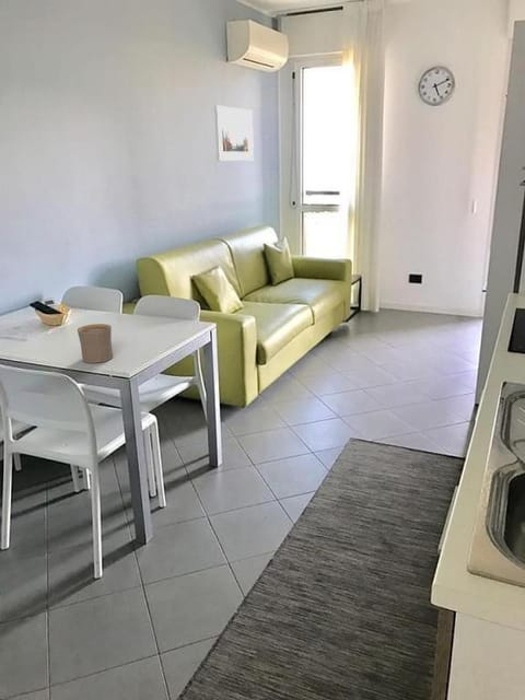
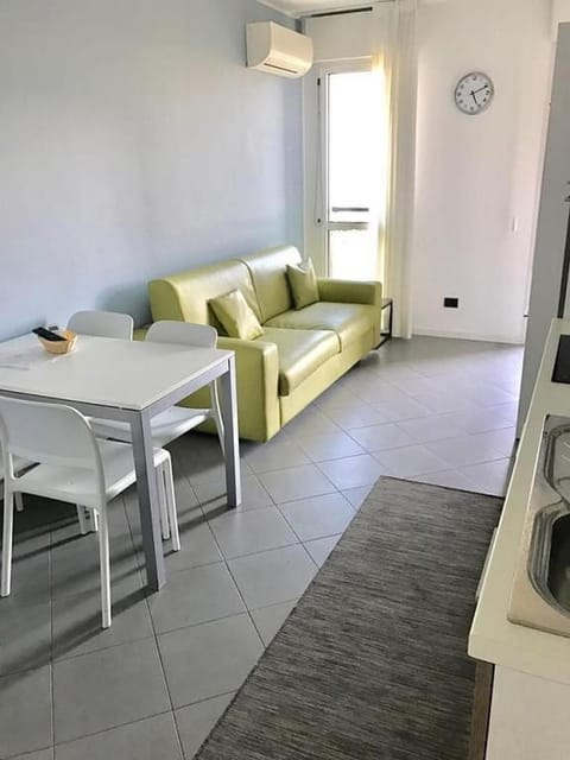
- cup (95, 342)
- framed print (235, 135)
